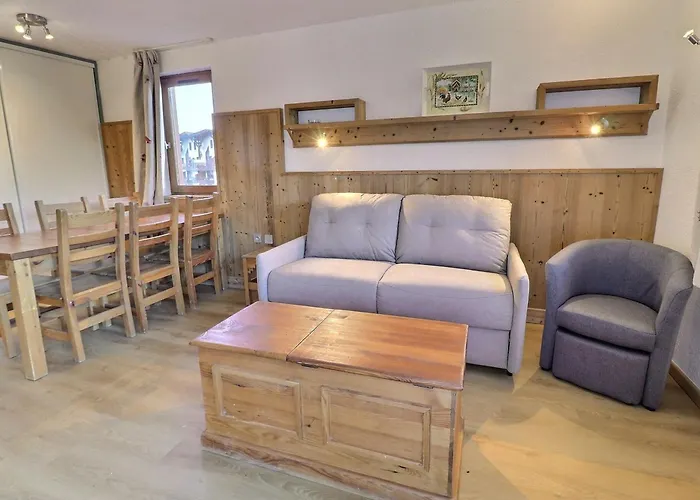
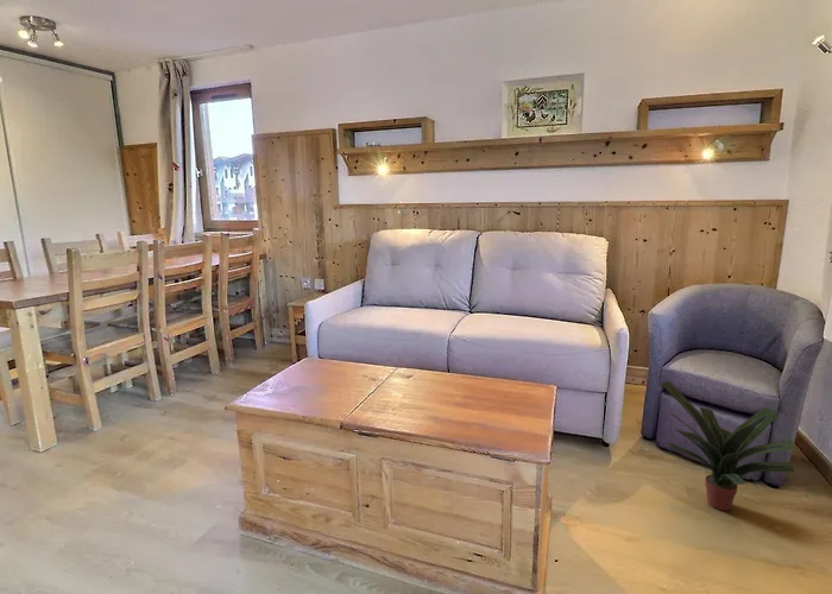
+ potted plant (718, 449)
